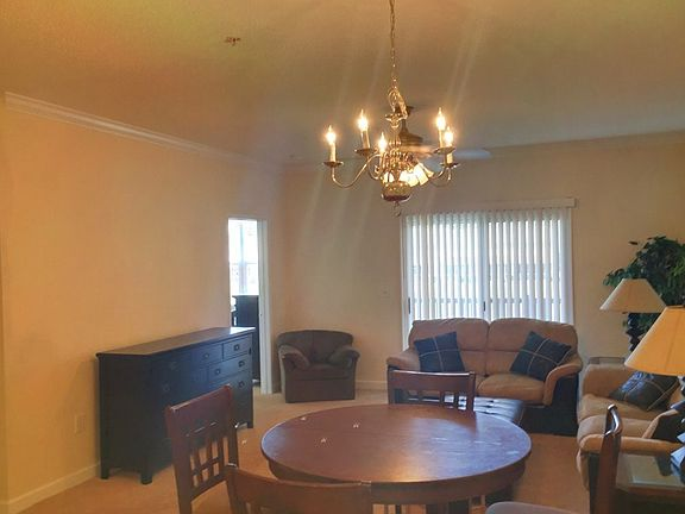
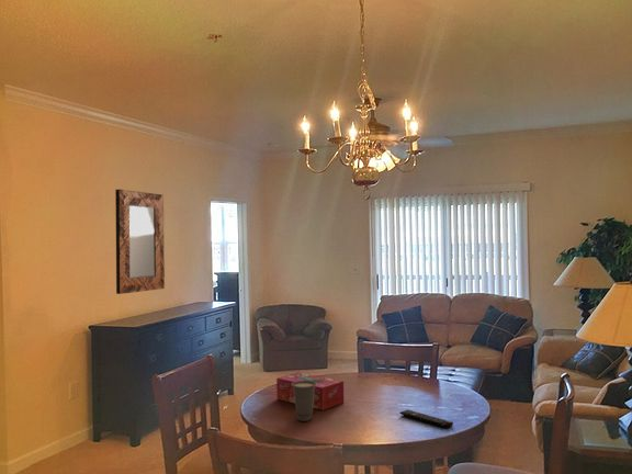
+ cup (304, 400)
+ remote control (426, 418)
+ tissue box (314, 390)
+ home mirror (140, 241)
